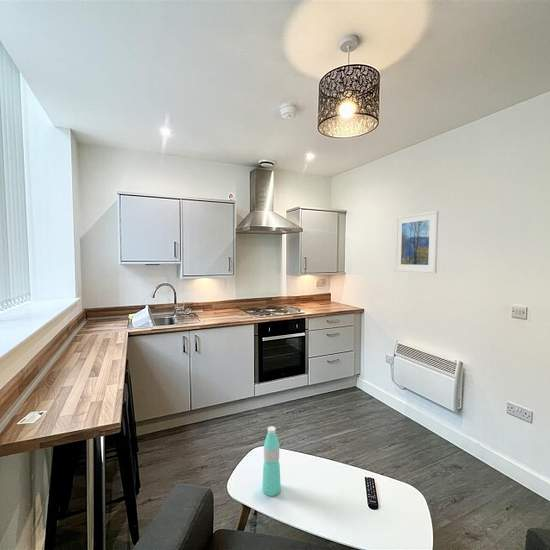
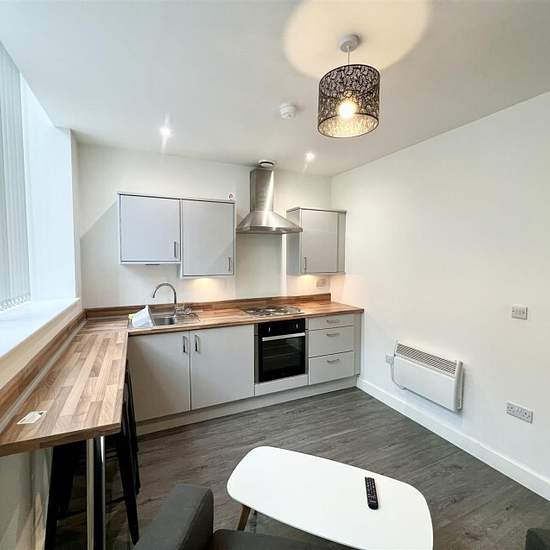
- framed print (414, 243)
- water bottle (271, 458)
